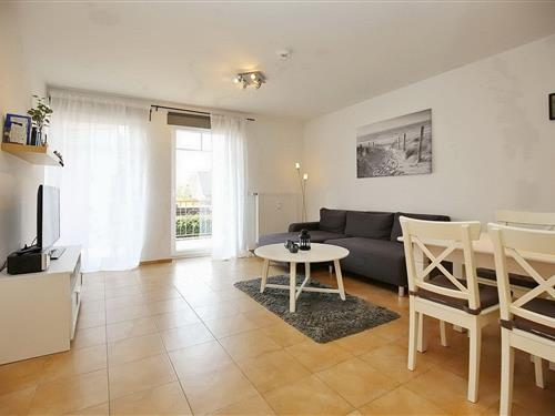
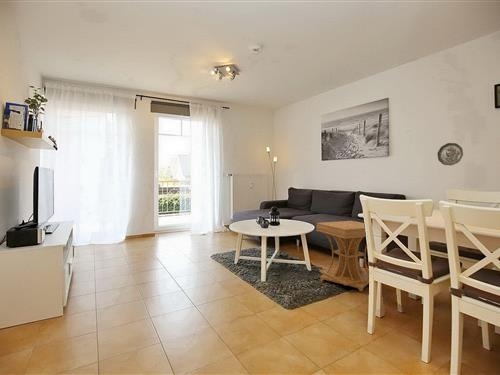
+ side table (348, 252)
+ decorative plate (450, 154)
